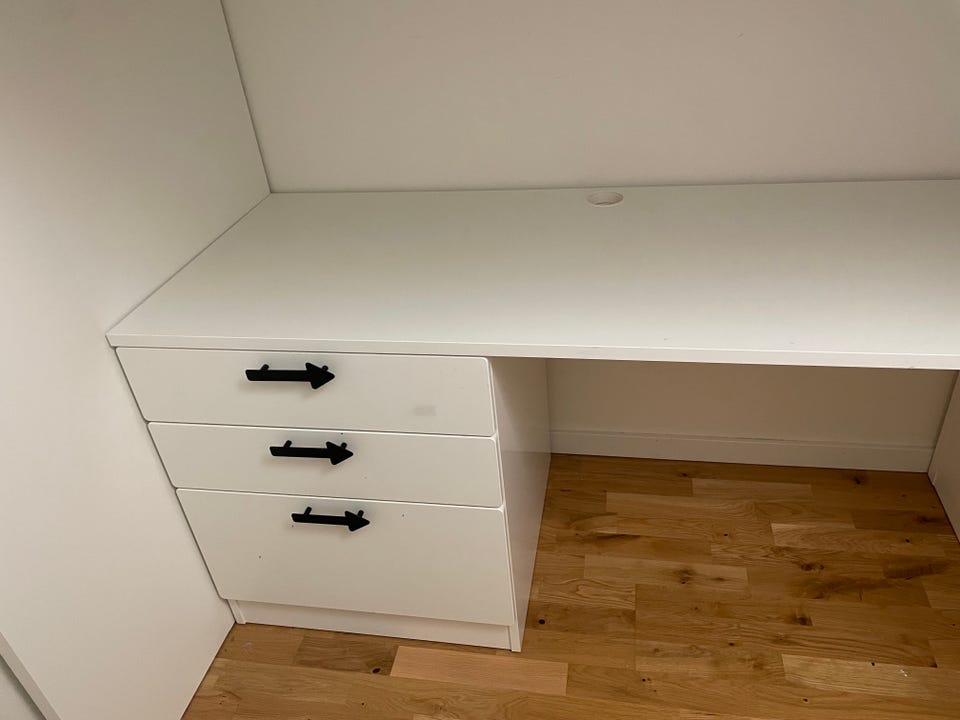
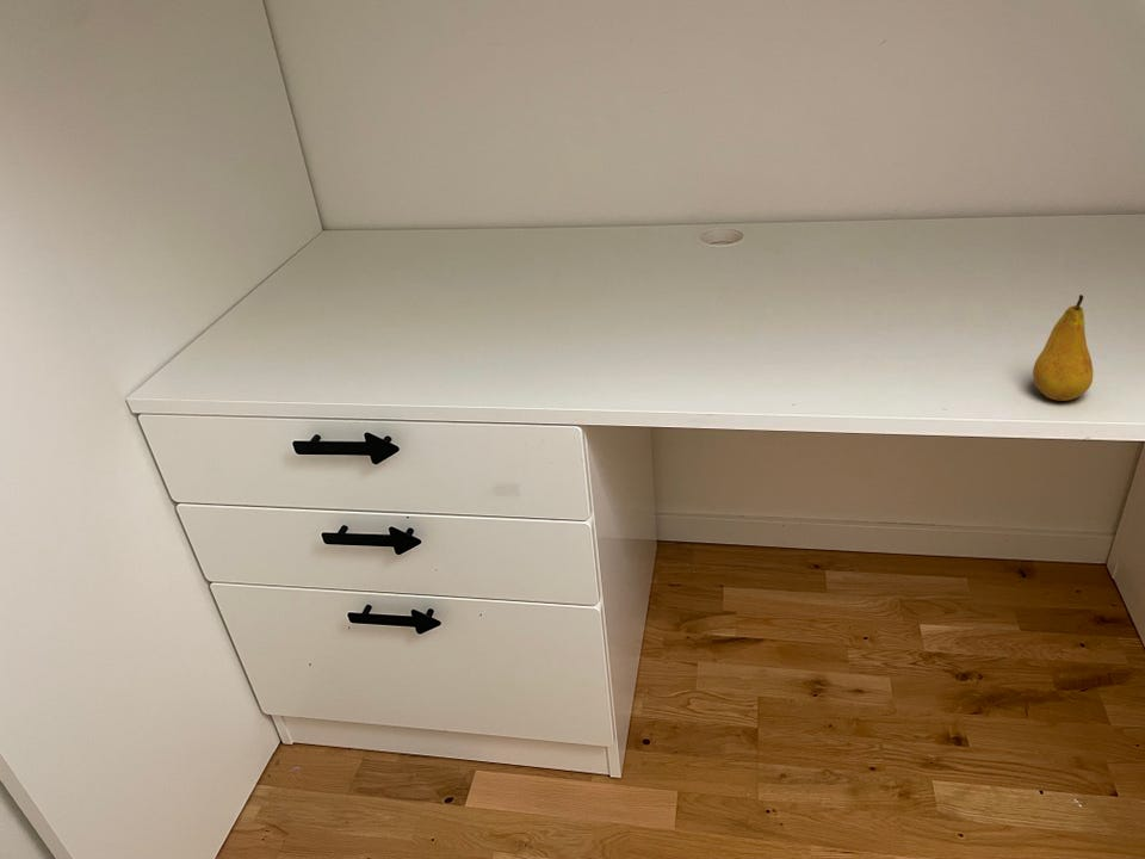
+ fruit (1067, 345)
